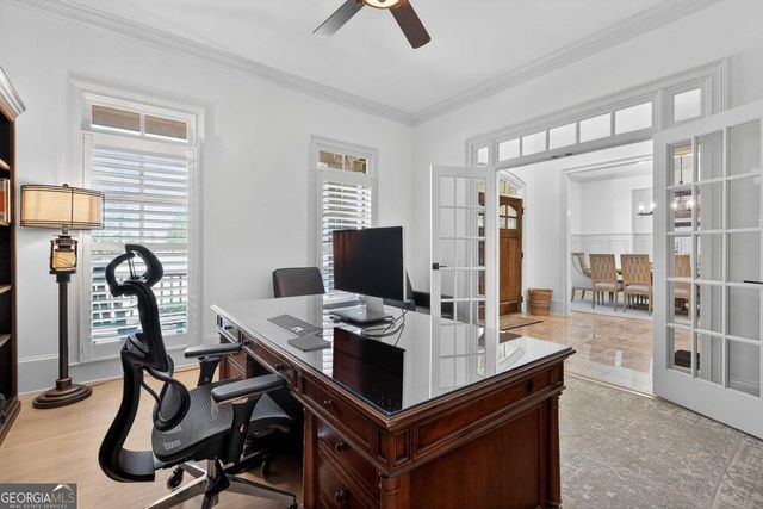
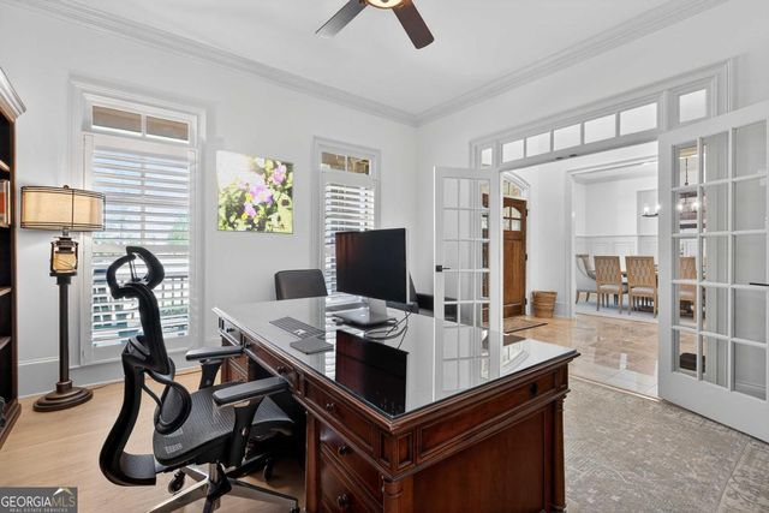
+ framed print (257, 195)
